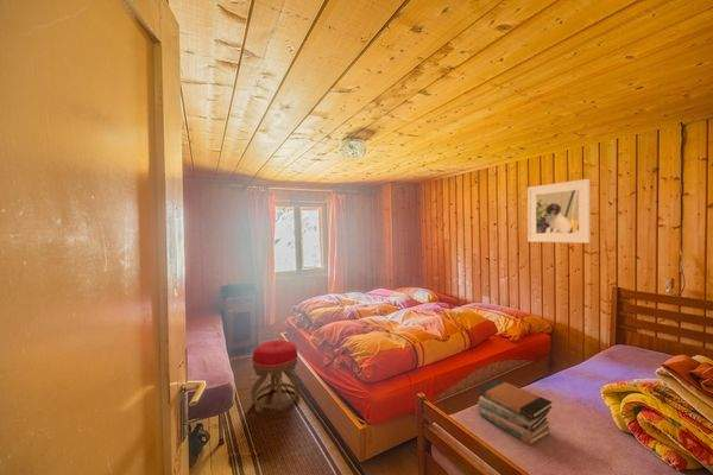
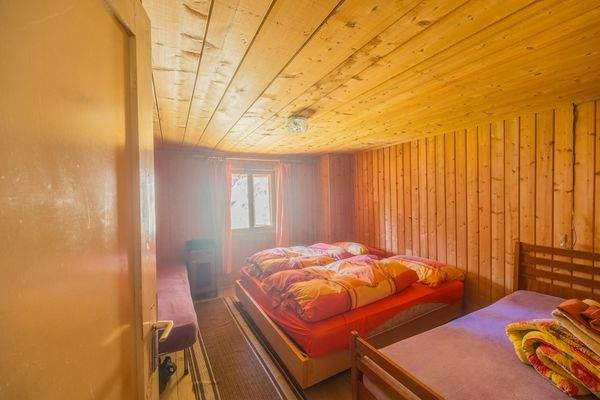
- stool (276, 372)
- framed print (556, 213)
- book stack (512, 408)
